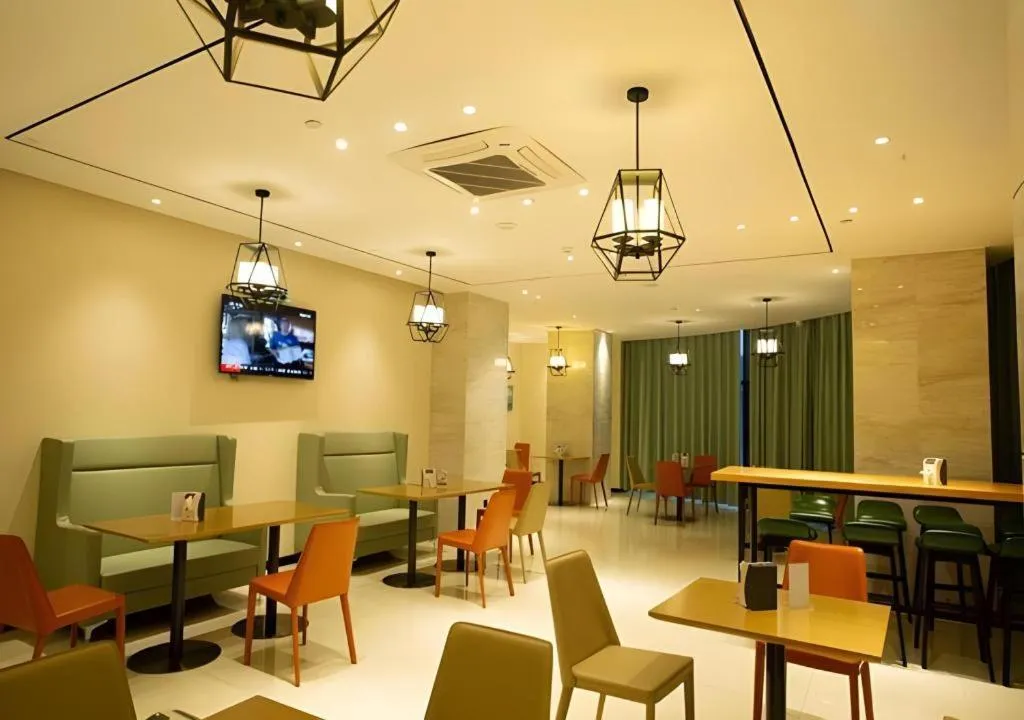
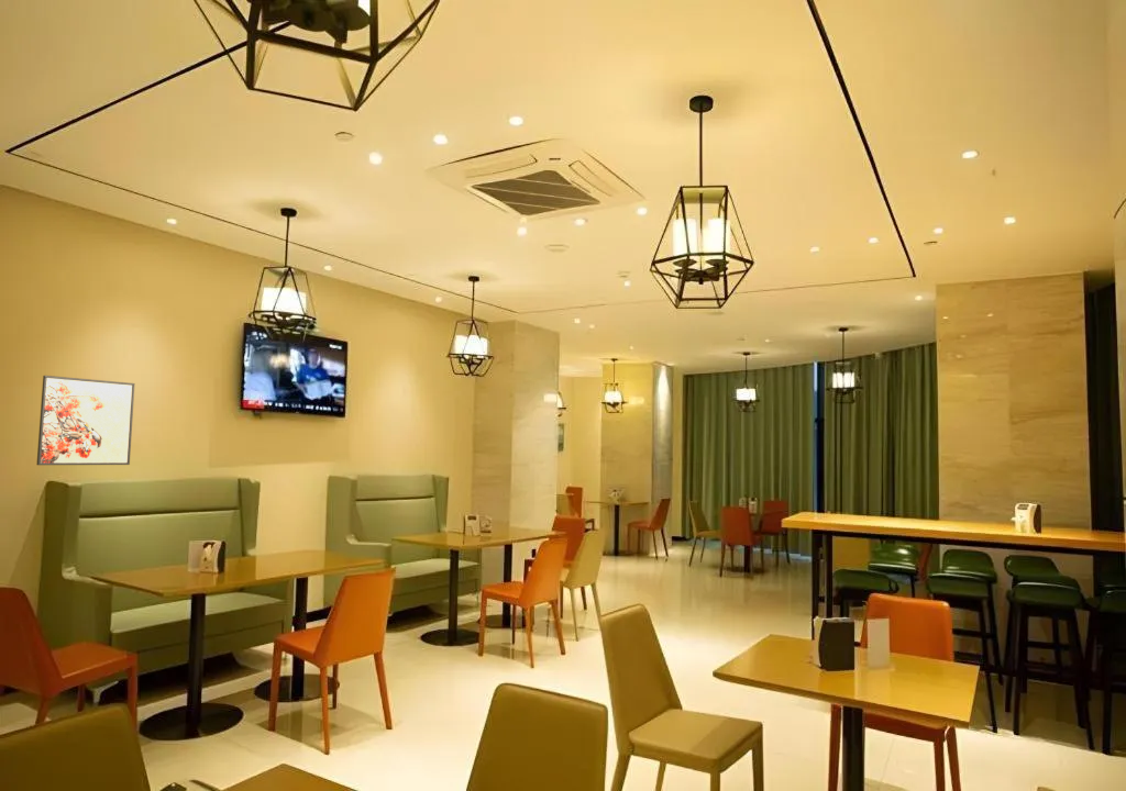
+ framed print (88, 422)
